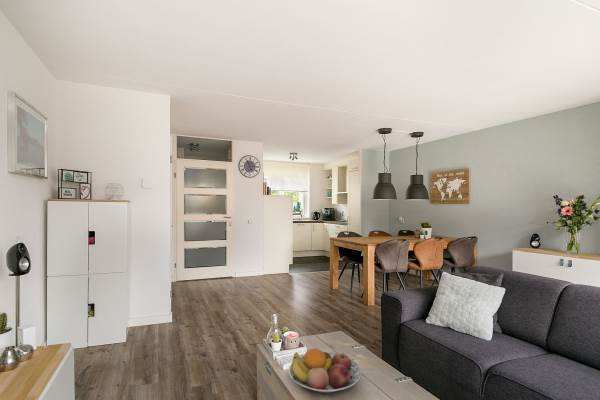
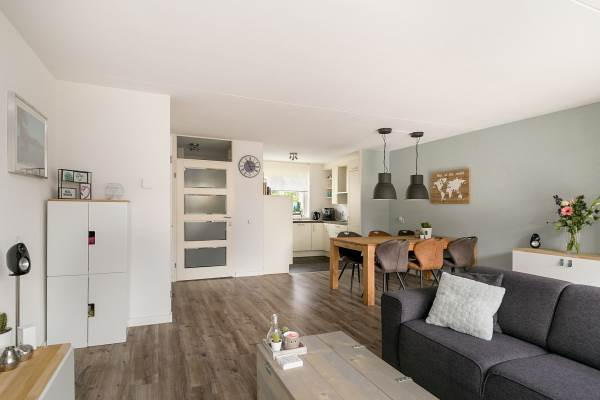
- fruit bowl (324, 366)
